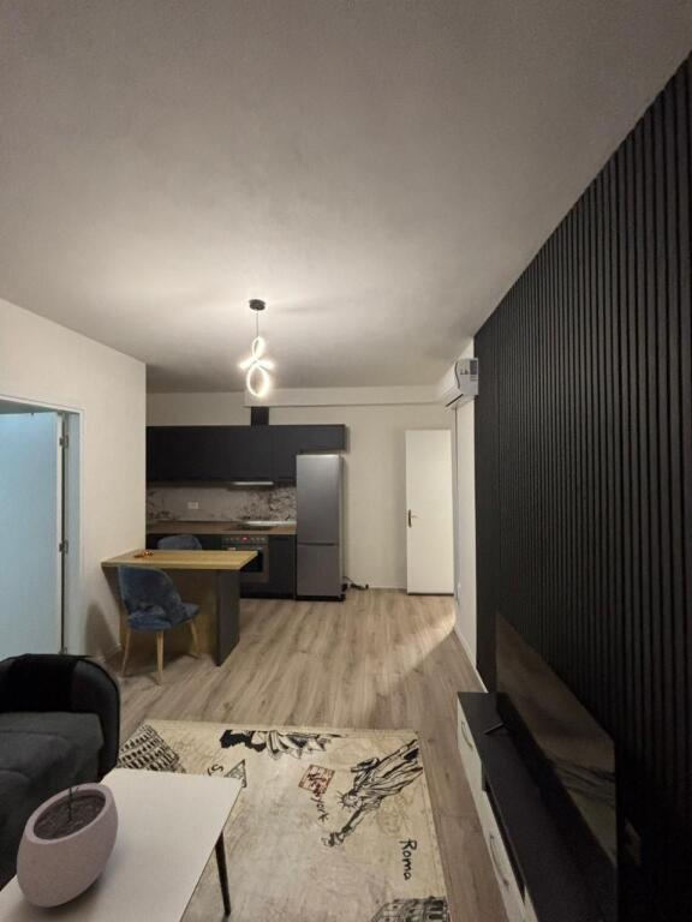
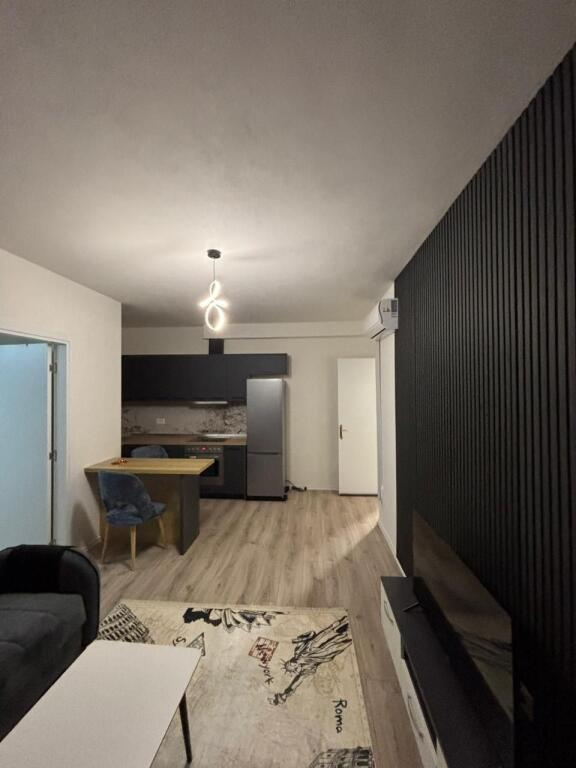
- plant pot (70, 831)
